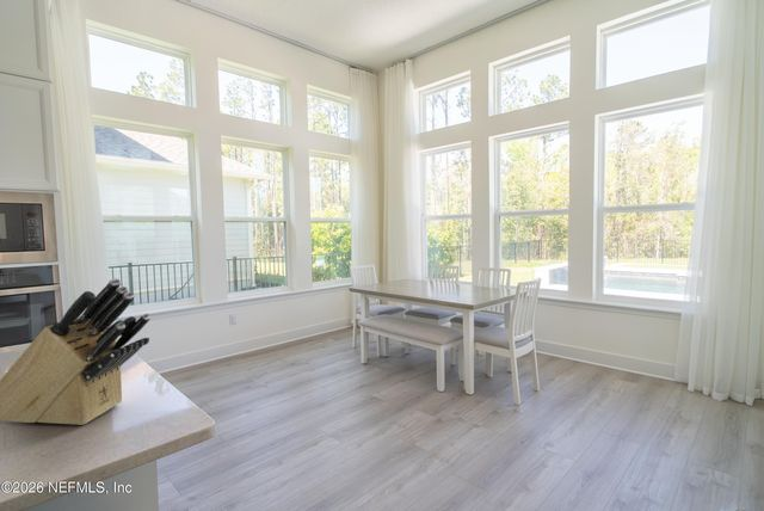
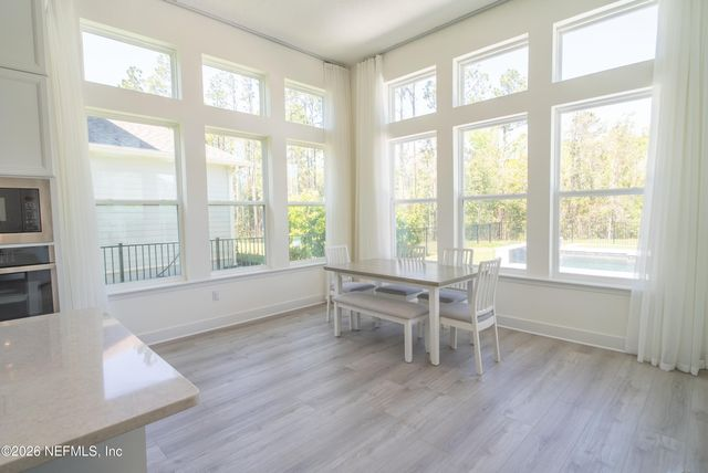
- knife block (66, 347)
